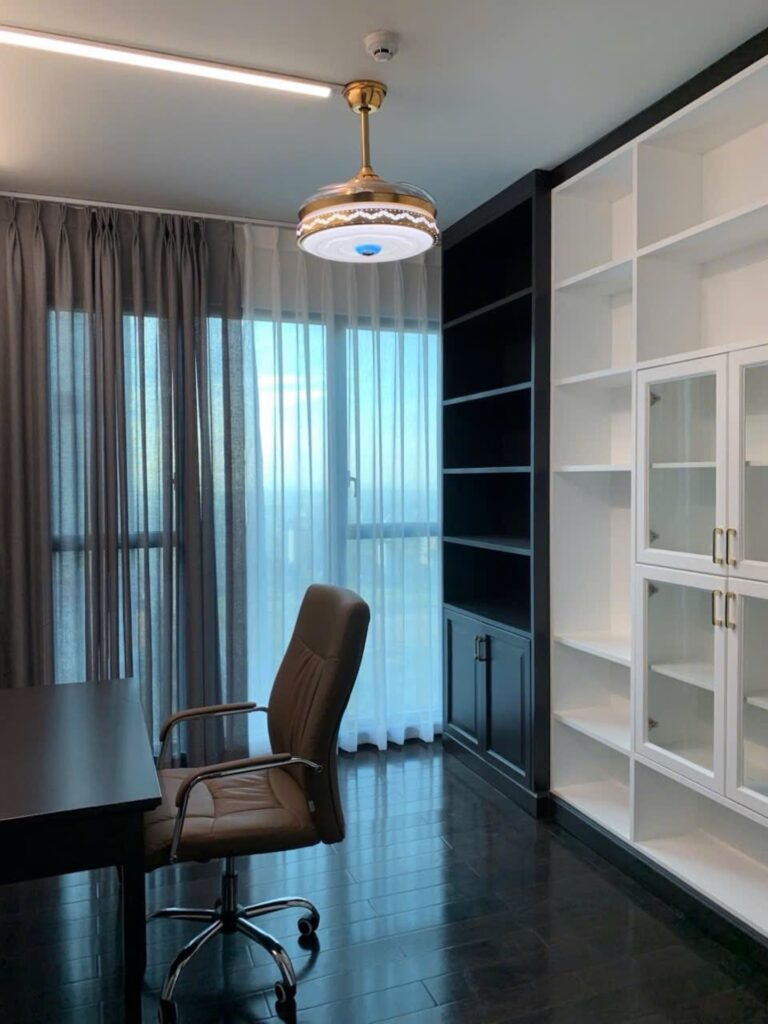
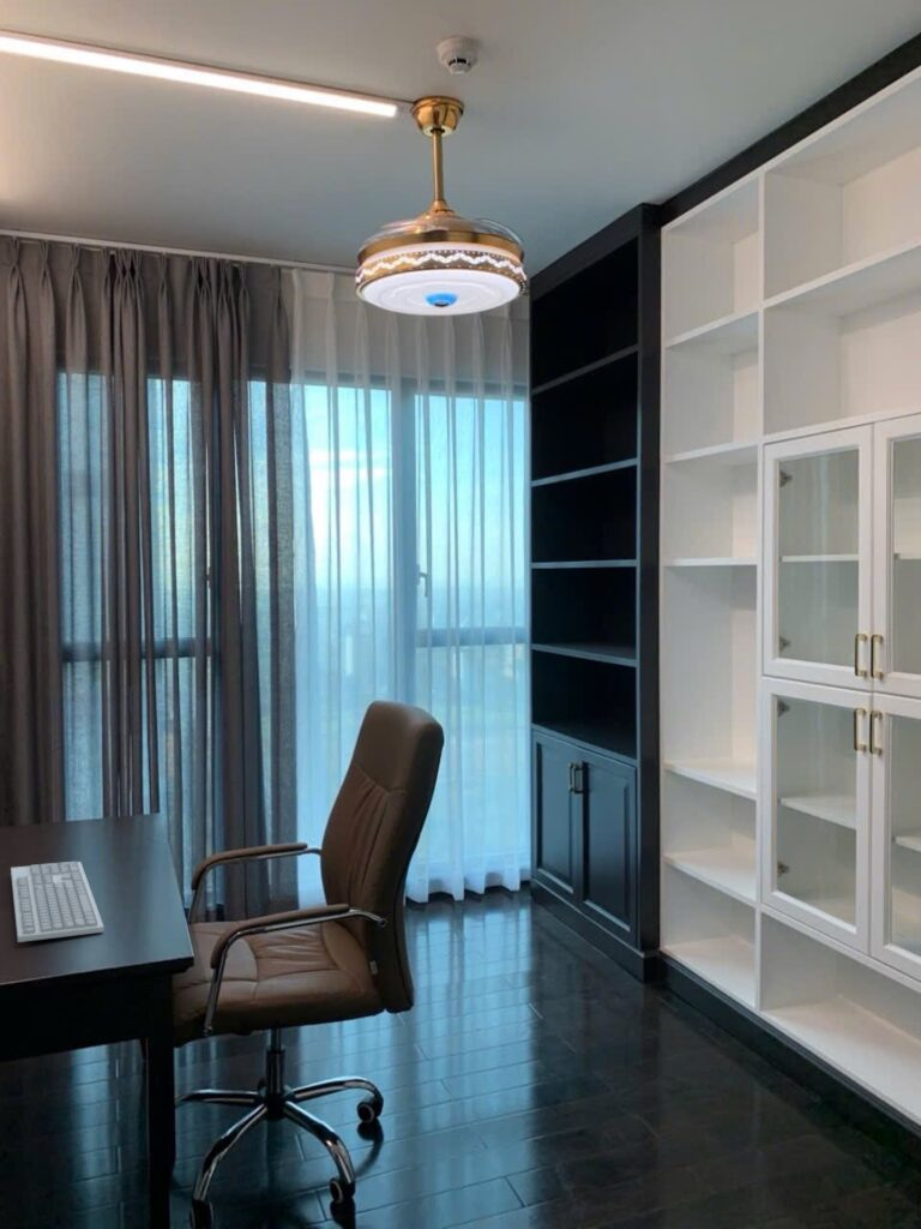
+ keyboard (53, 895)
